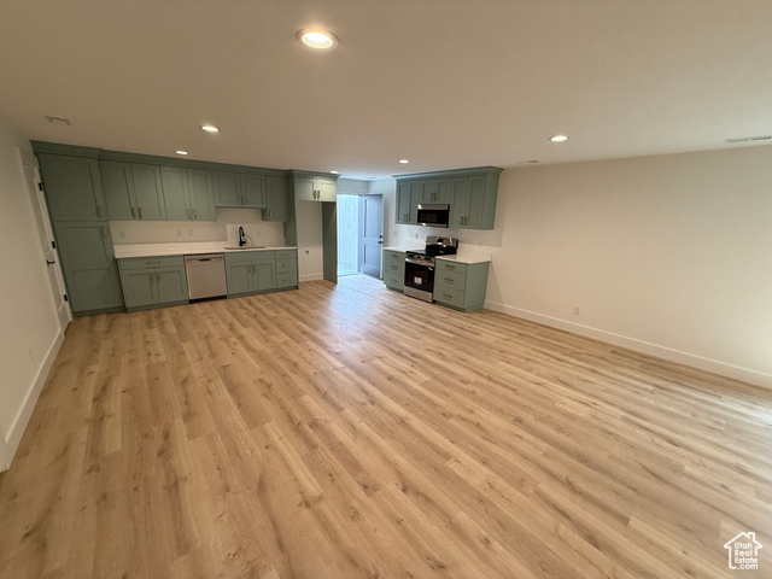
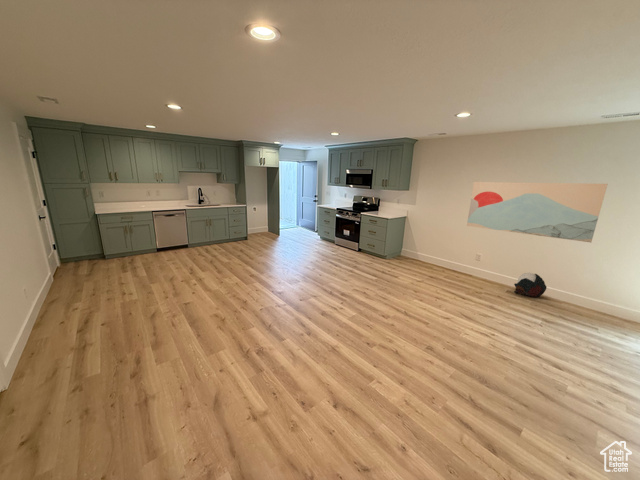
+ helmet (530, 285)
+ wall art (525, 208)
